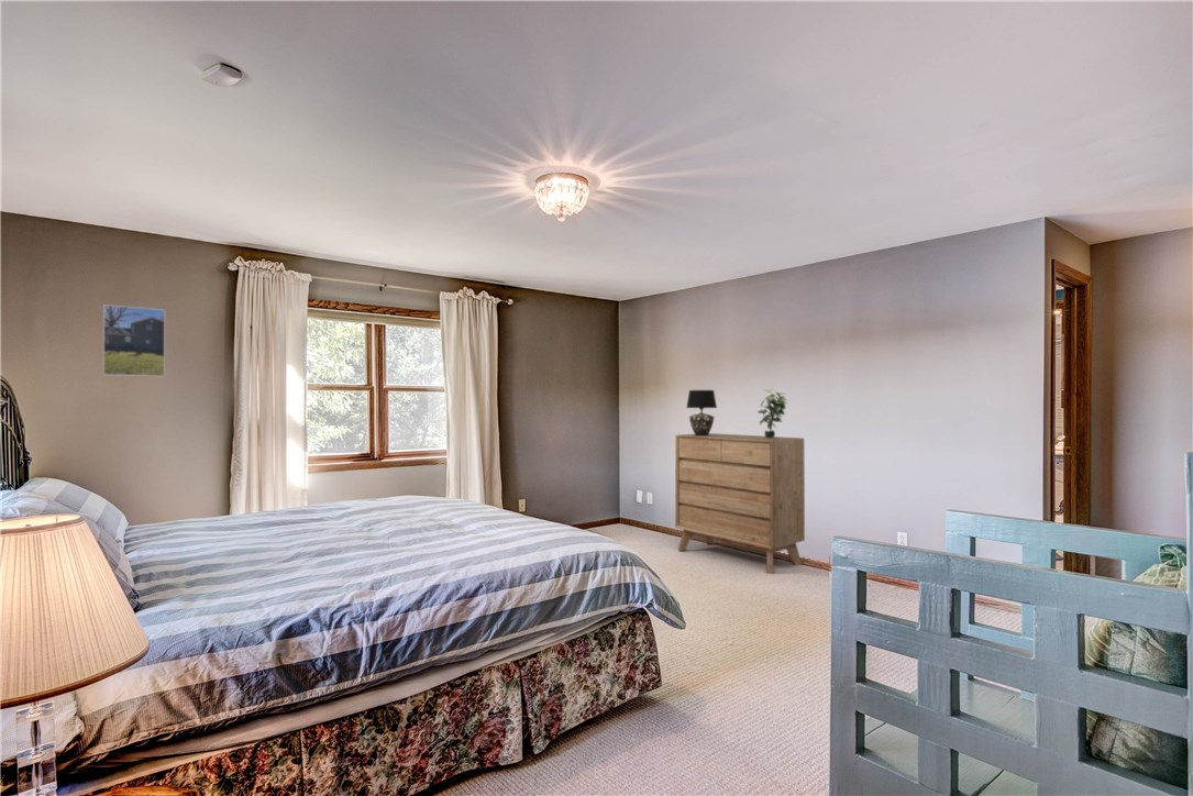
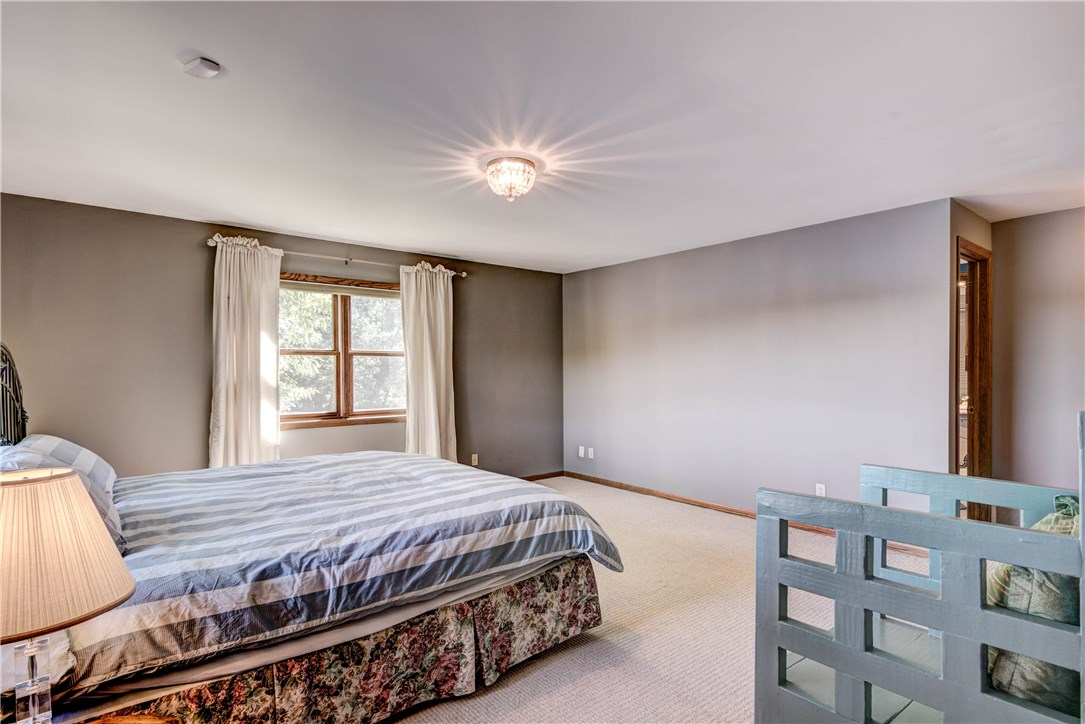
- dresser (737, 496)
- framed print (134, 341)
- table lamp (702, 412)
- potted plant (773, 413)
